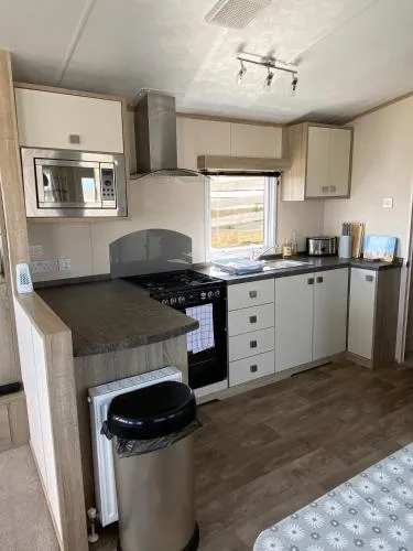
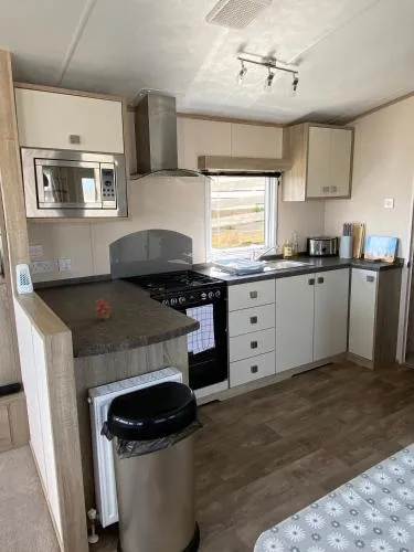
+ fruit (102, 307)
